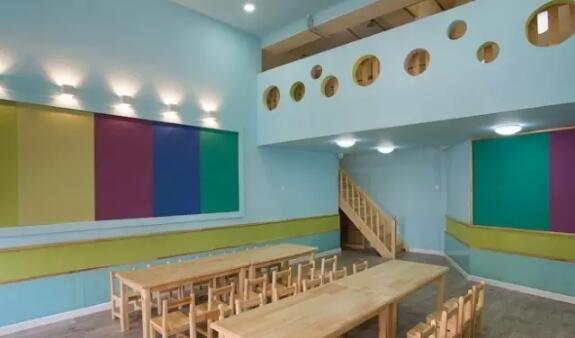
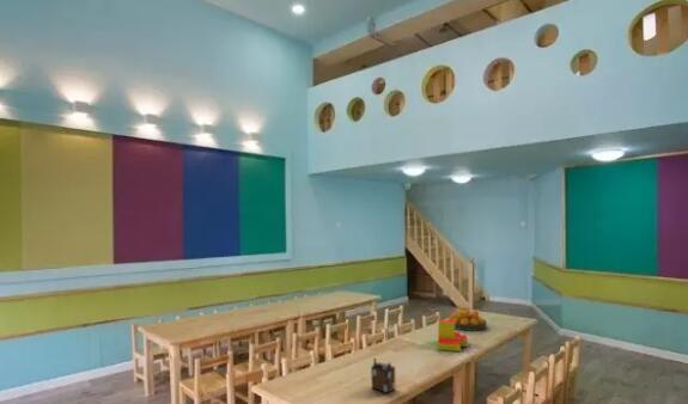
+ toy blocks (452, 335)
+ fruit bowl (467, 317)
+ desk organizer (383, 373)
